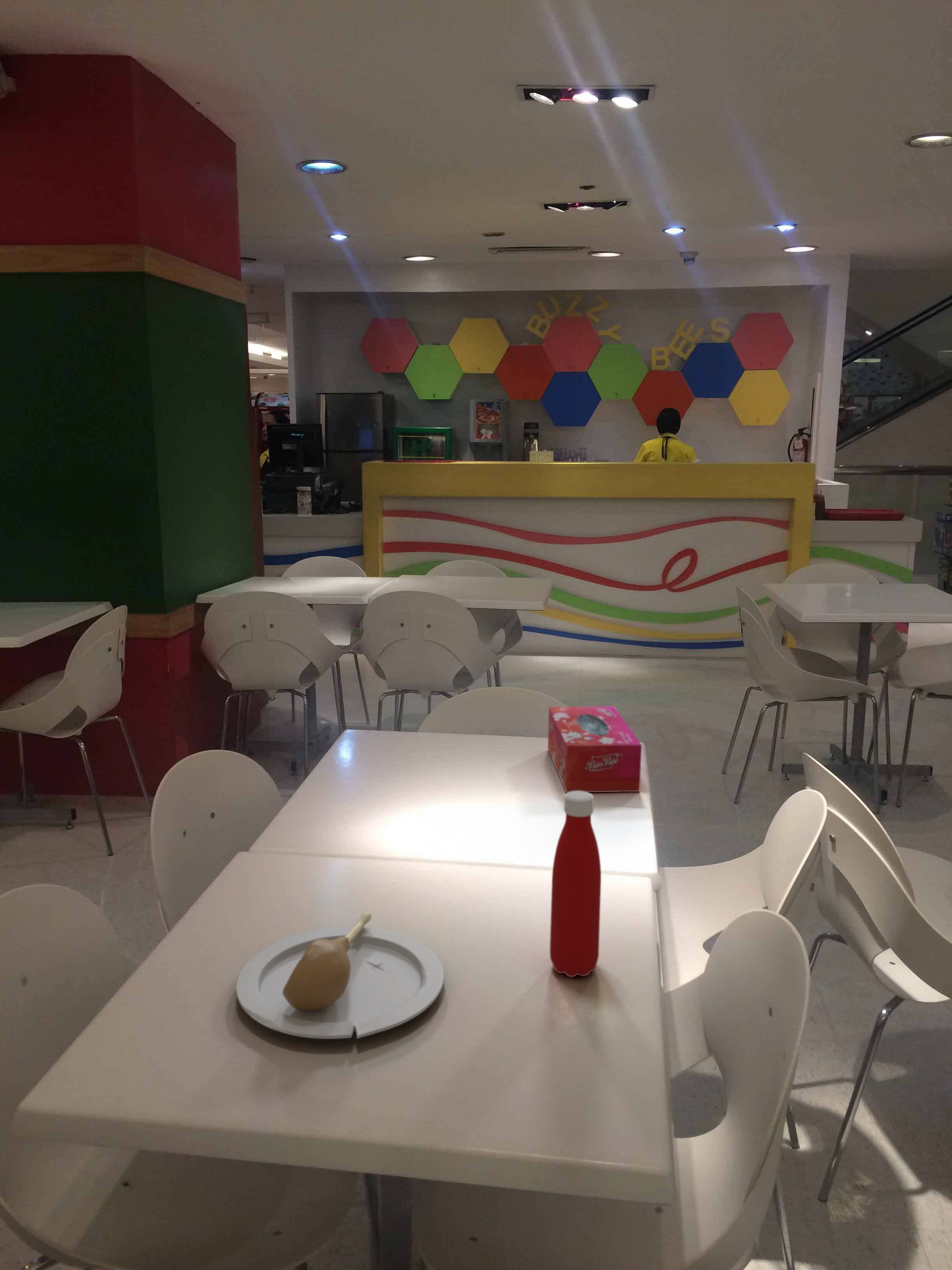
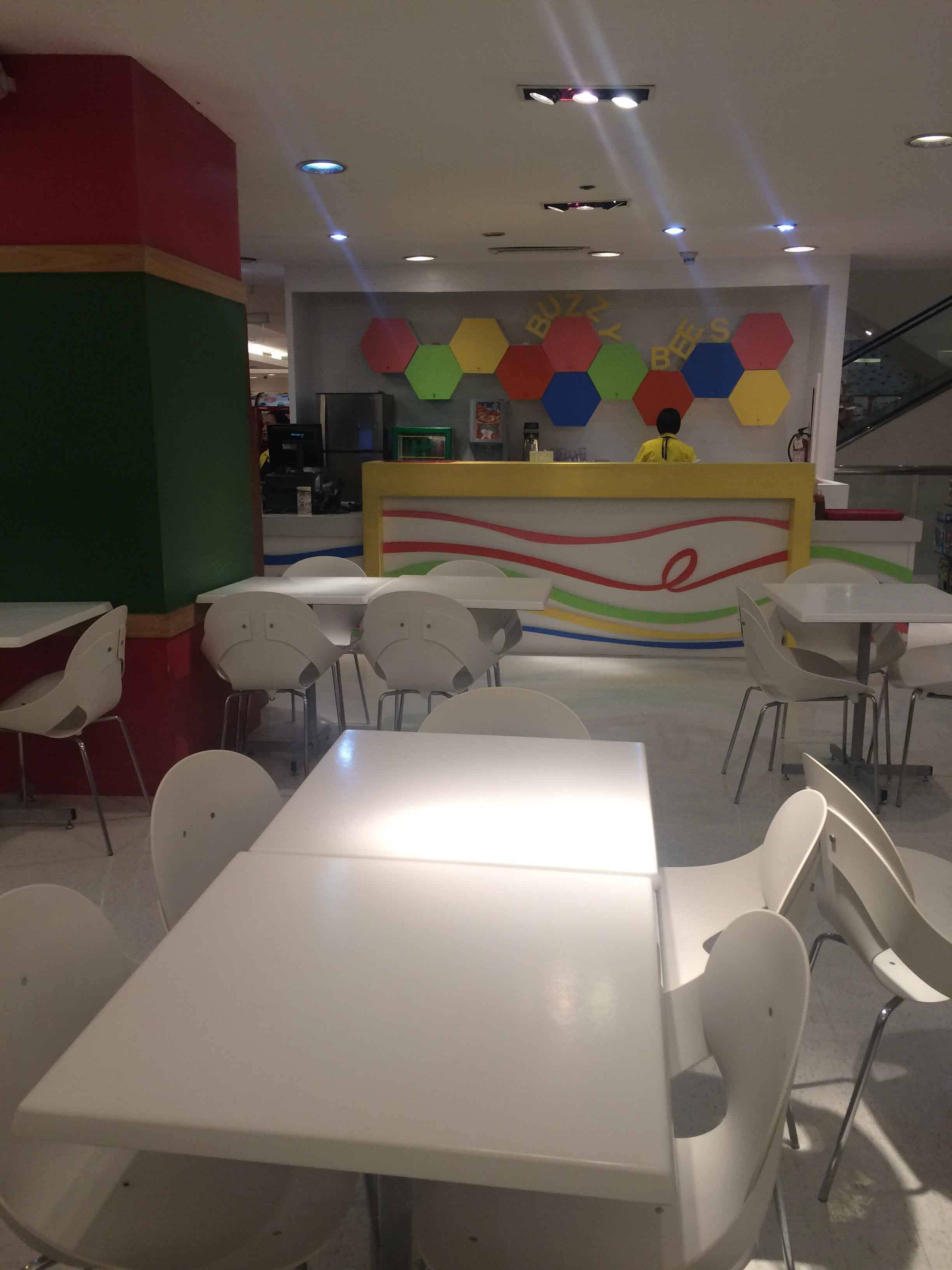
- bottle (576, 882)
- tissue box (592, 747)
- plate (342, 953)
